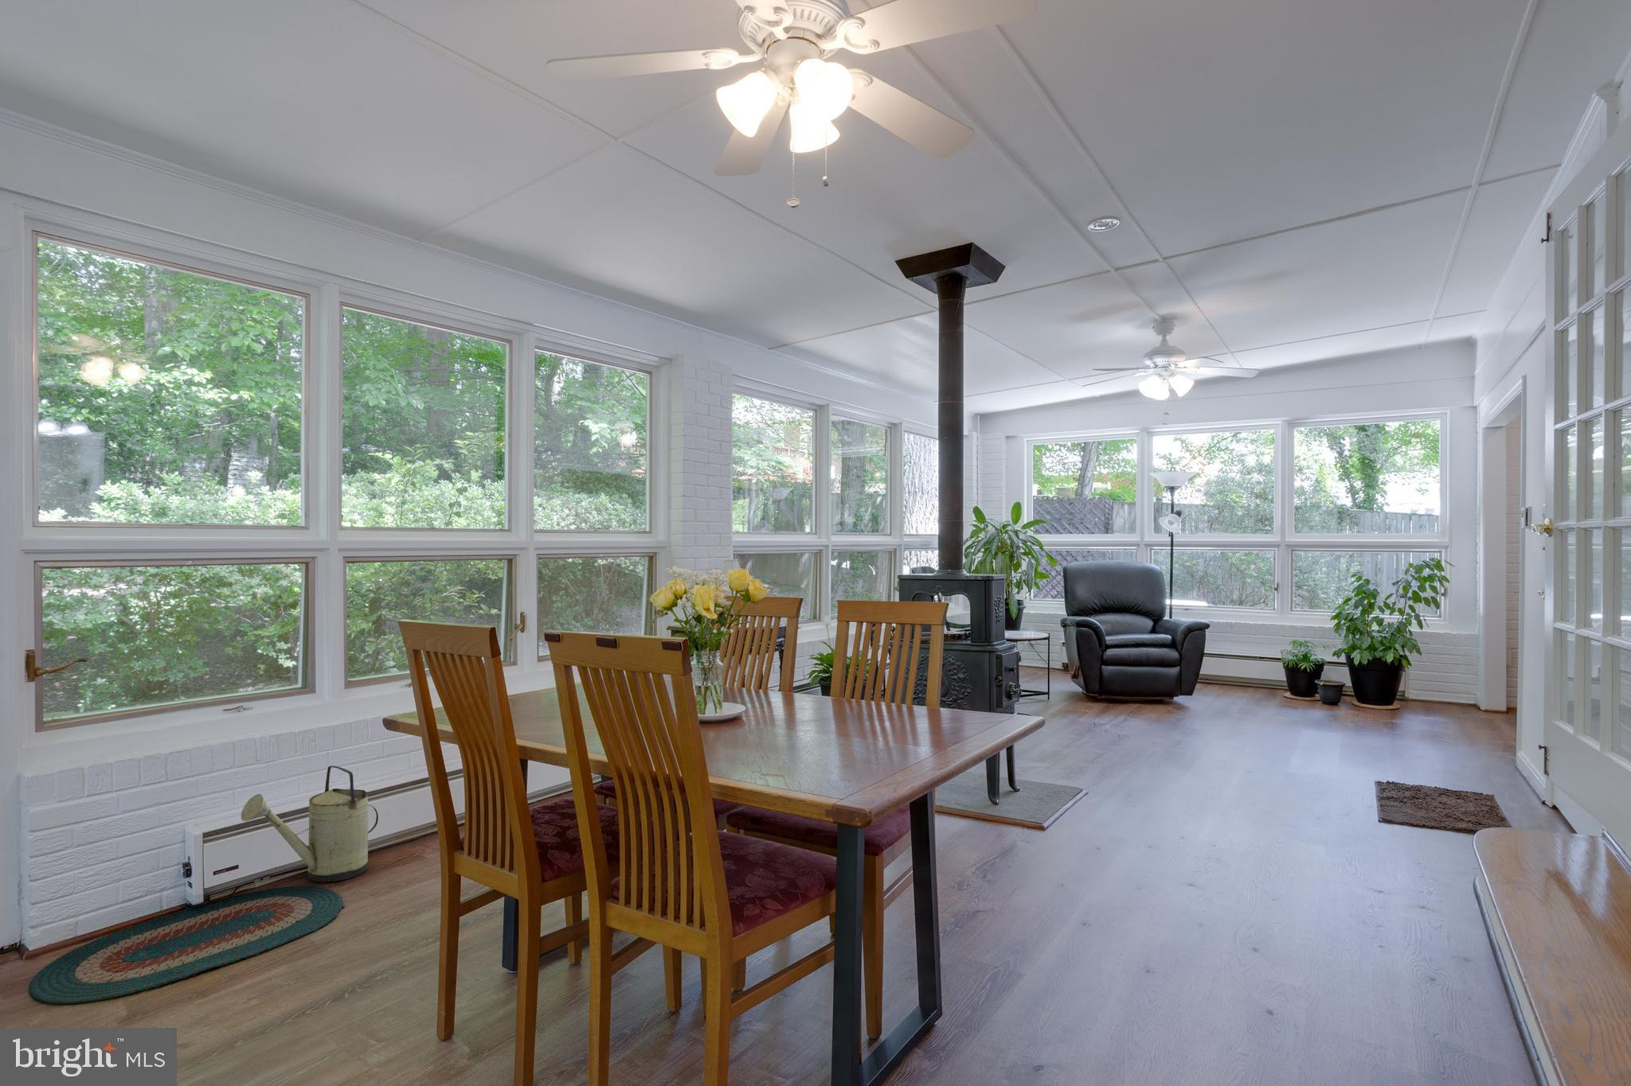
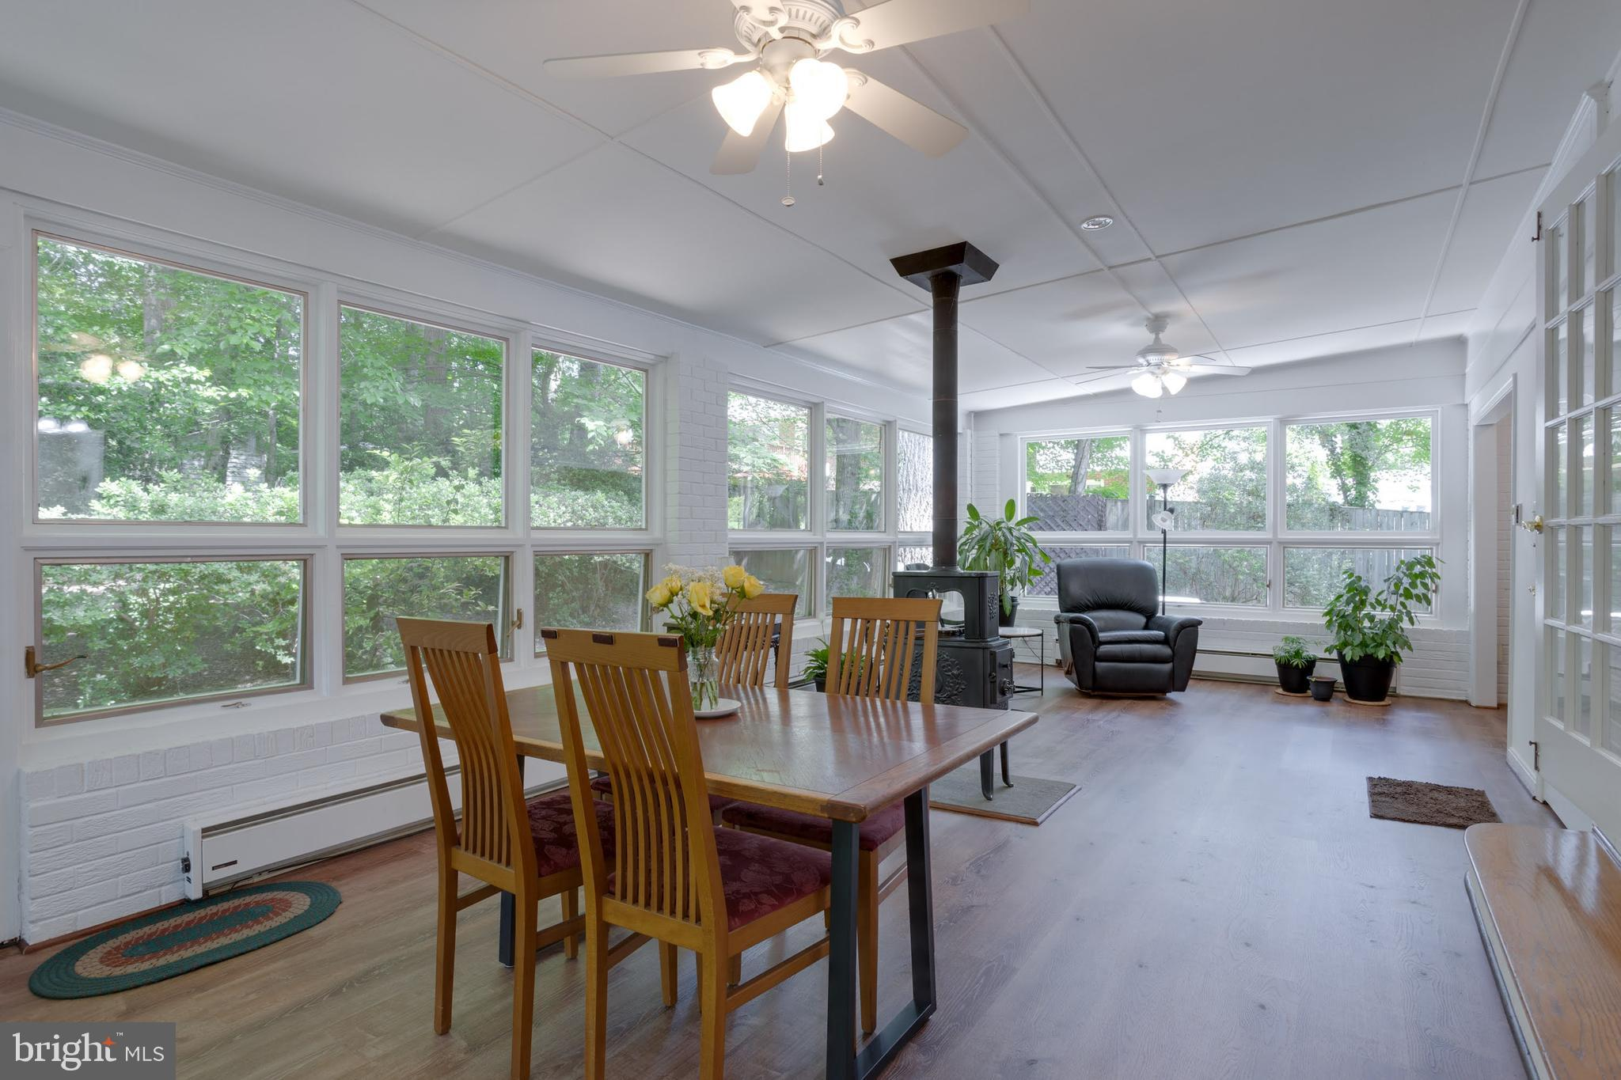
- watering can (313, 825)
